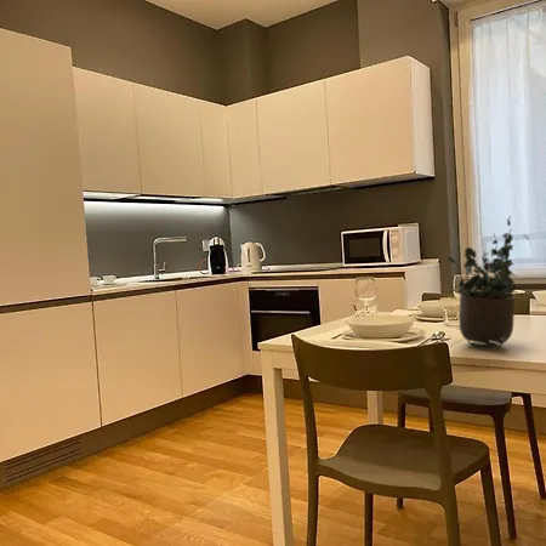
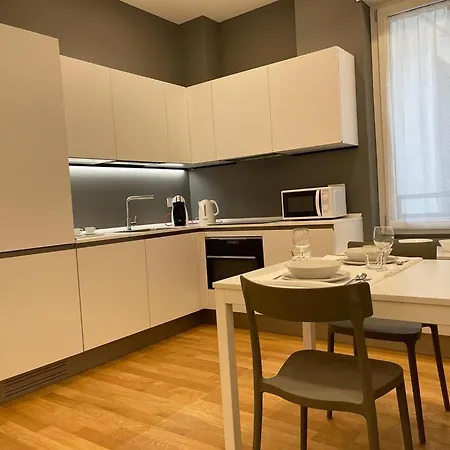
- potted plant (491, 280)
